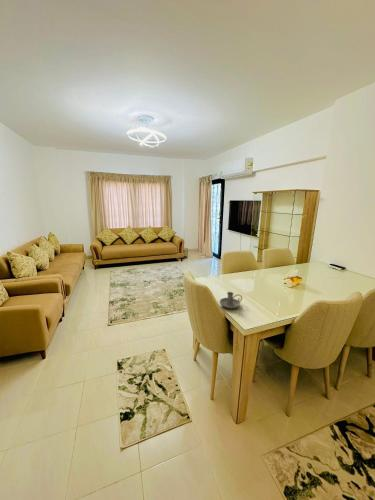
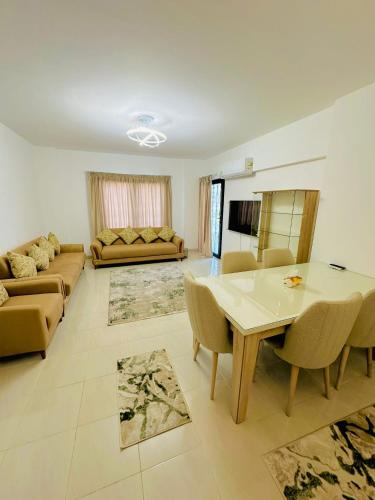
- candle holder (231, 298)
